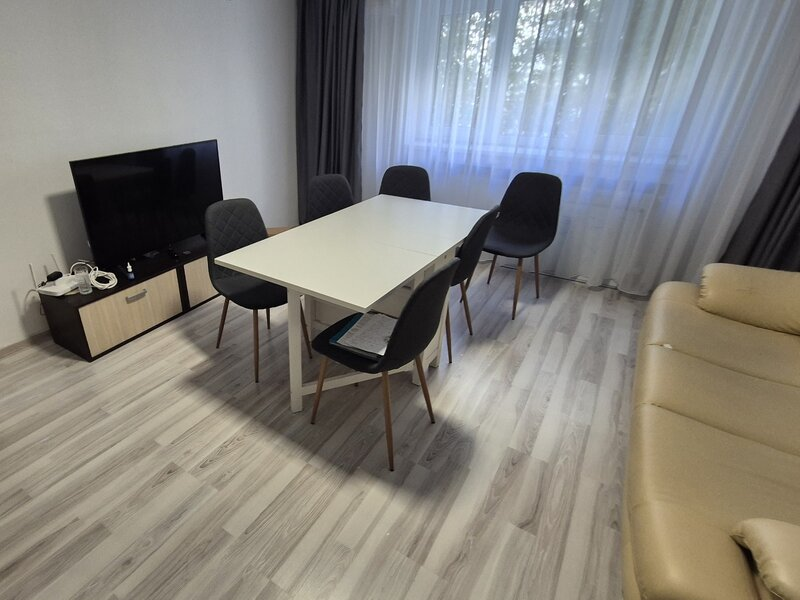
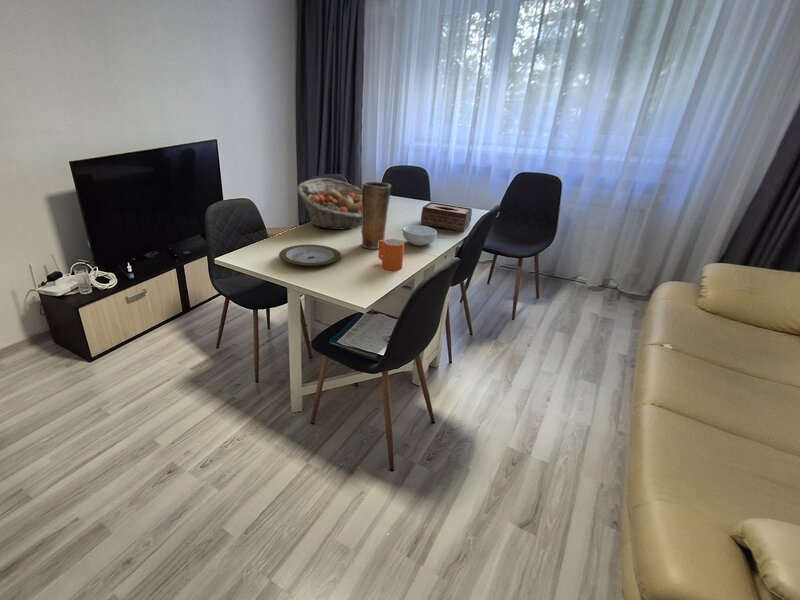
+ vase (375, 215)
+ mug (389, 254)
+ plate (310, 256)
+ fruit basket (337, 203)
+ tissue box (446, 216)
+ cereal bowl (419, 236)
